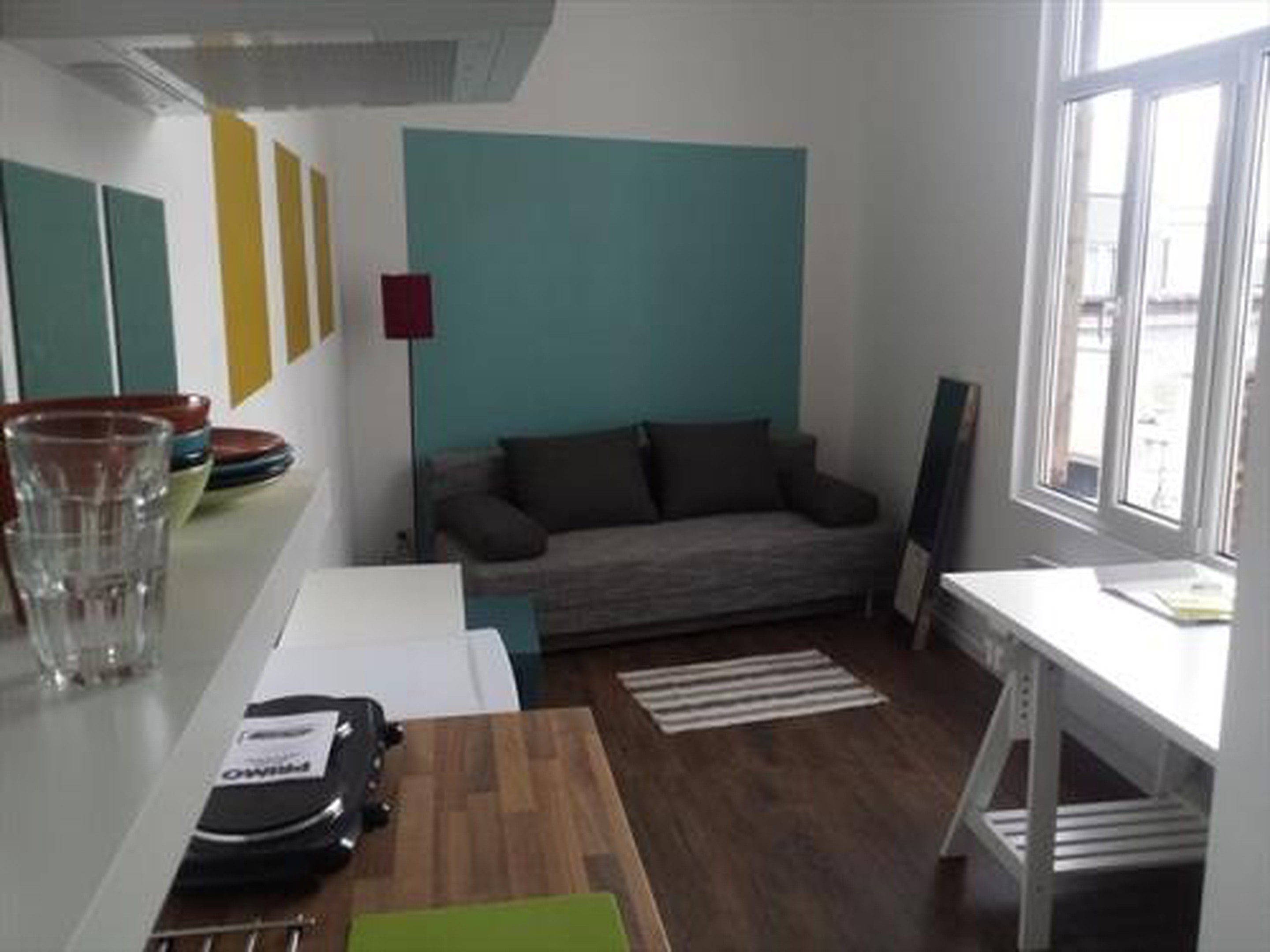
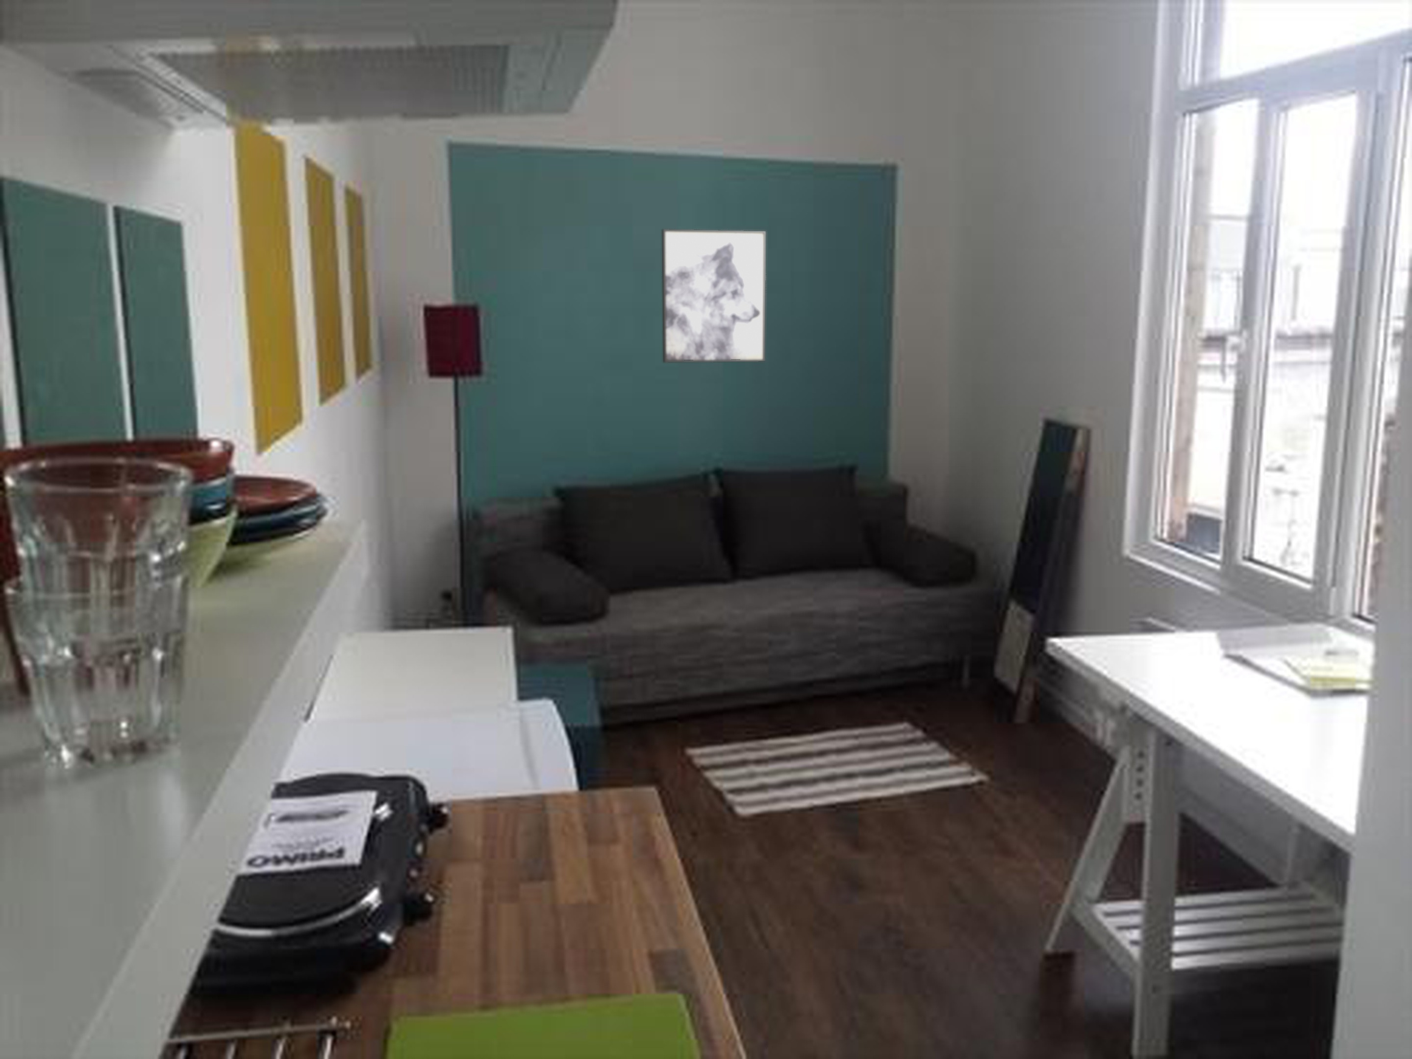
+ wall art (714, 297)
